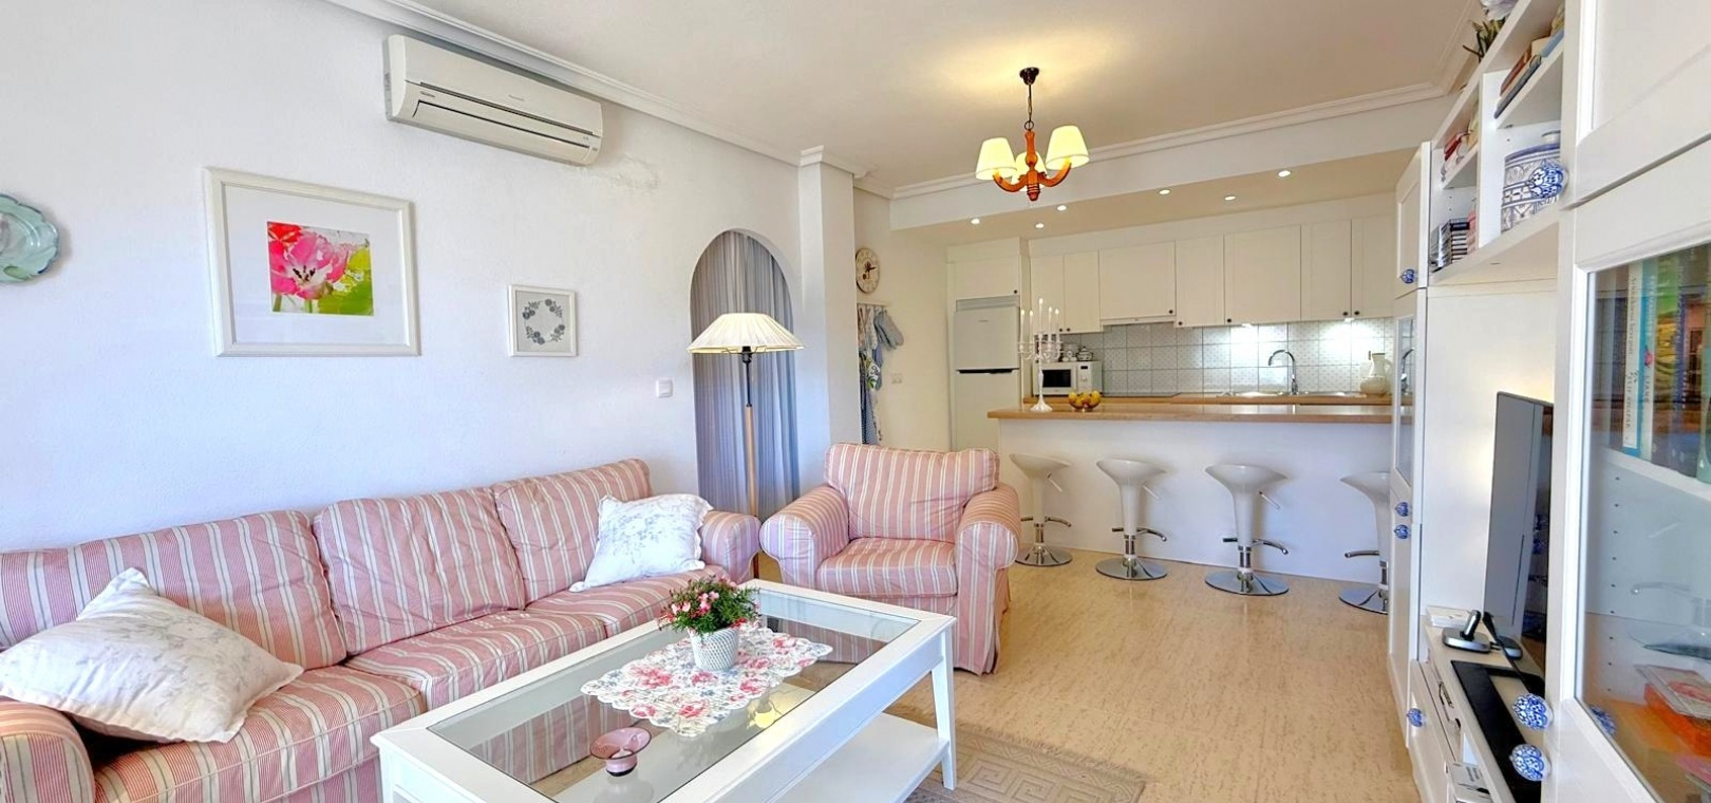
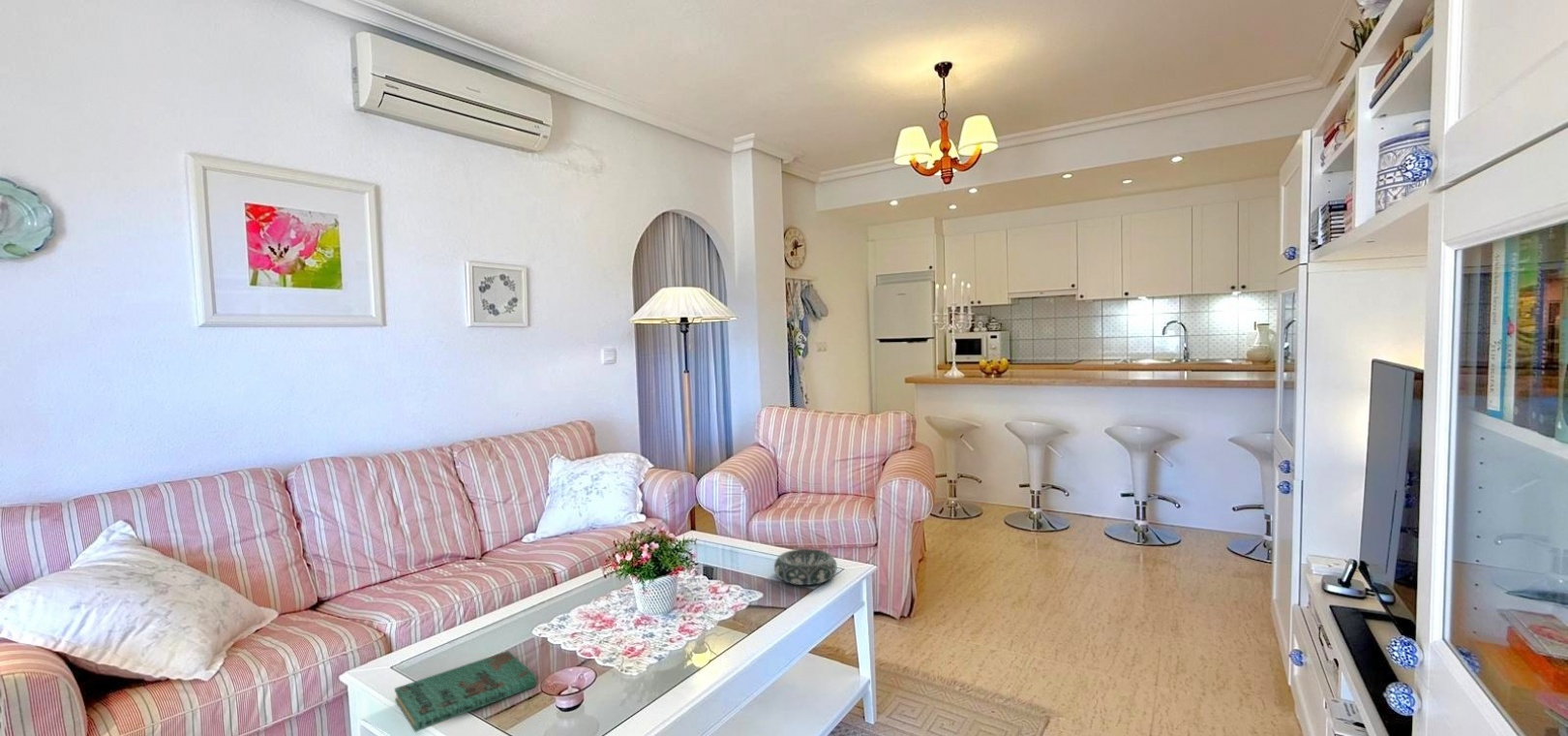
+ decorative bowl (805, 567)
+ book (467, 688)
